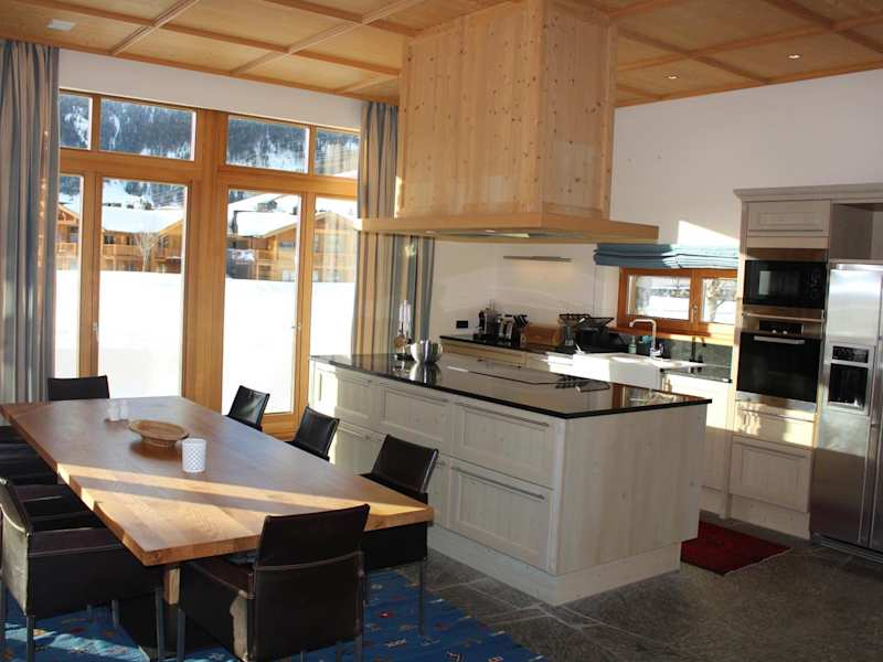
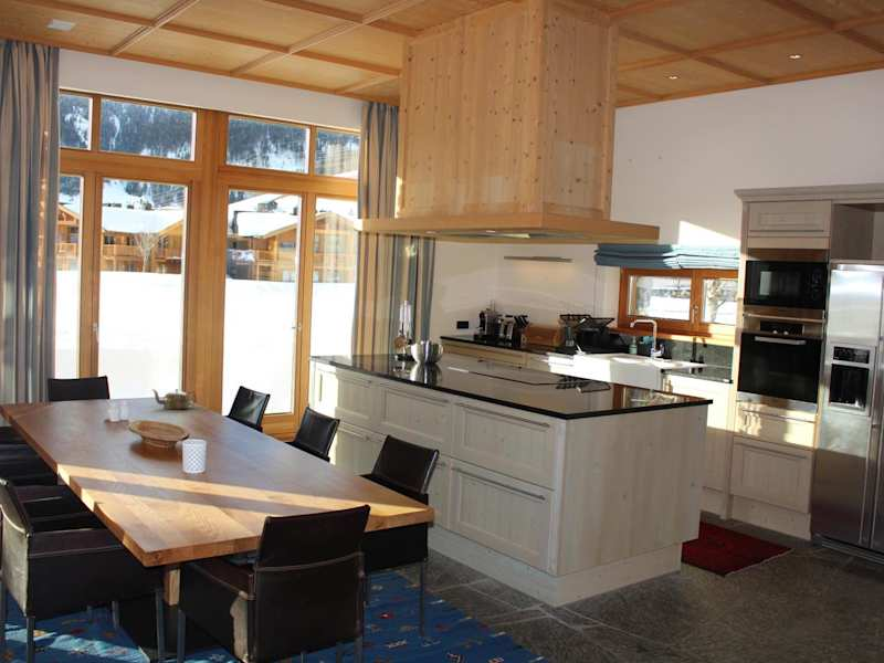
+ teapot (173, 398)
